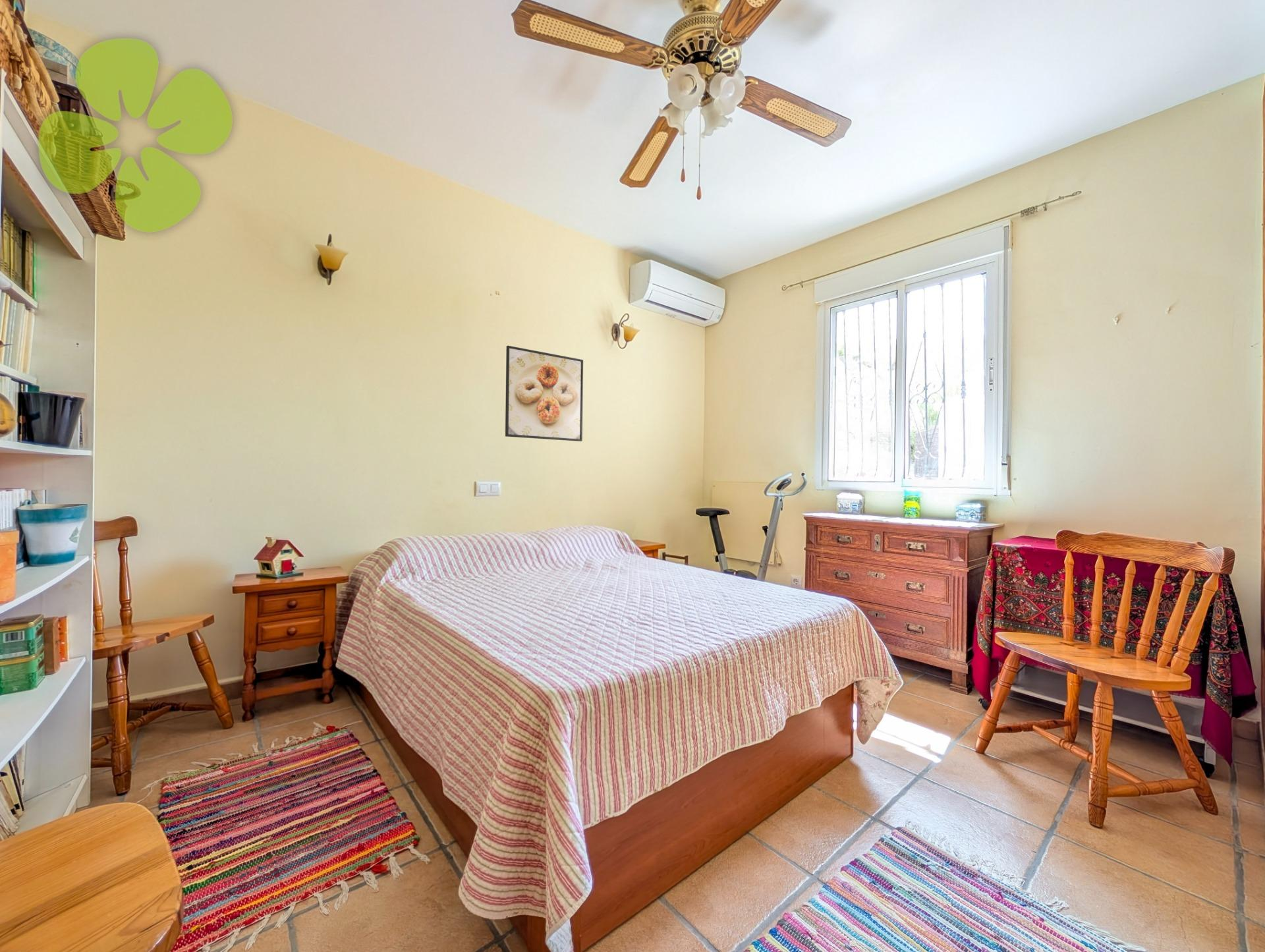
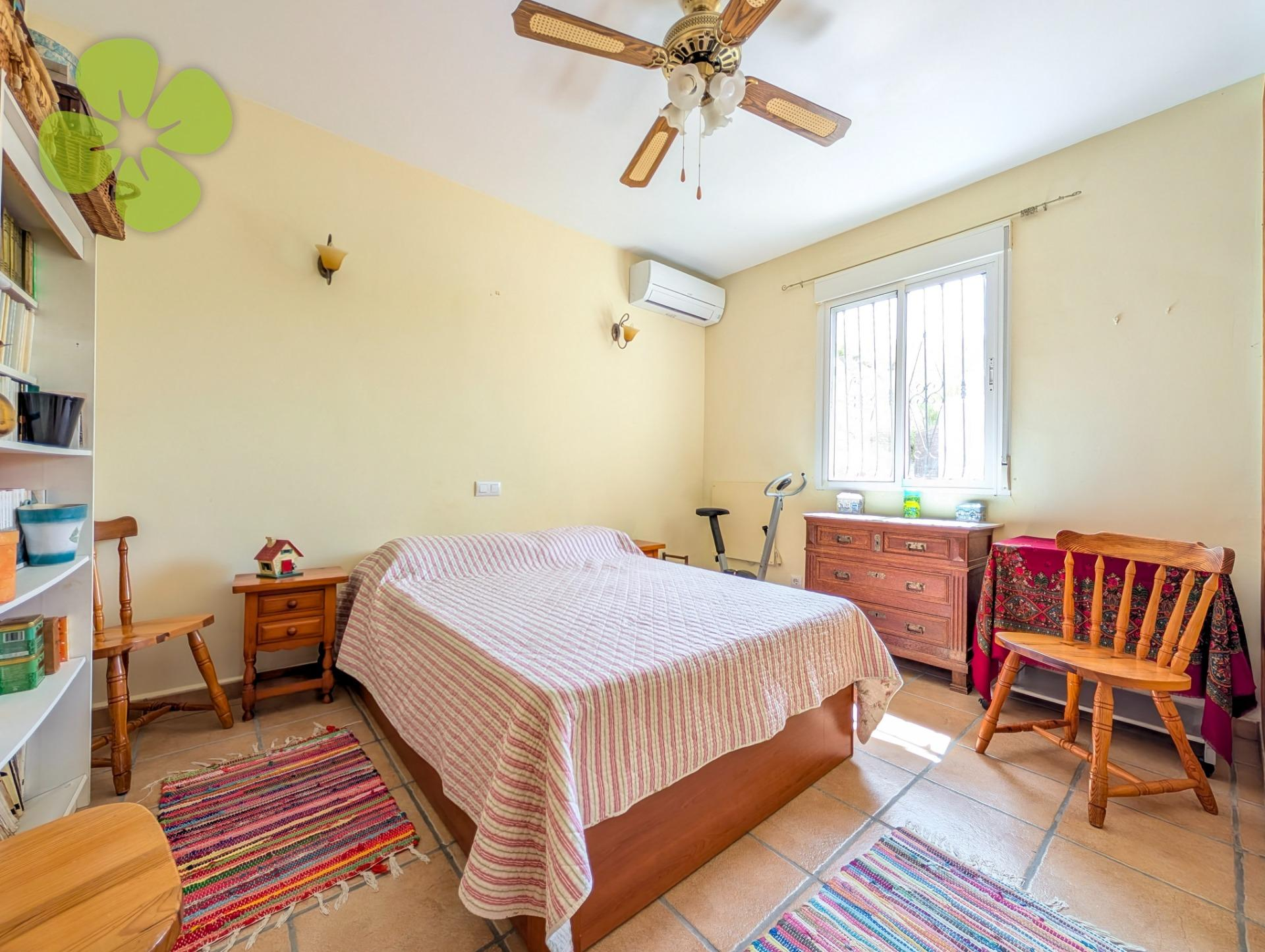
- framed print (546, 396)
